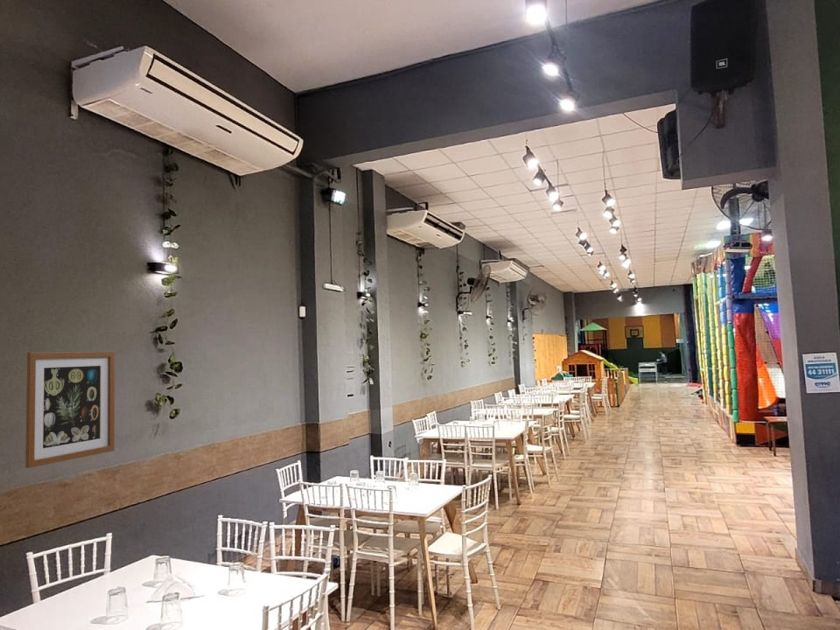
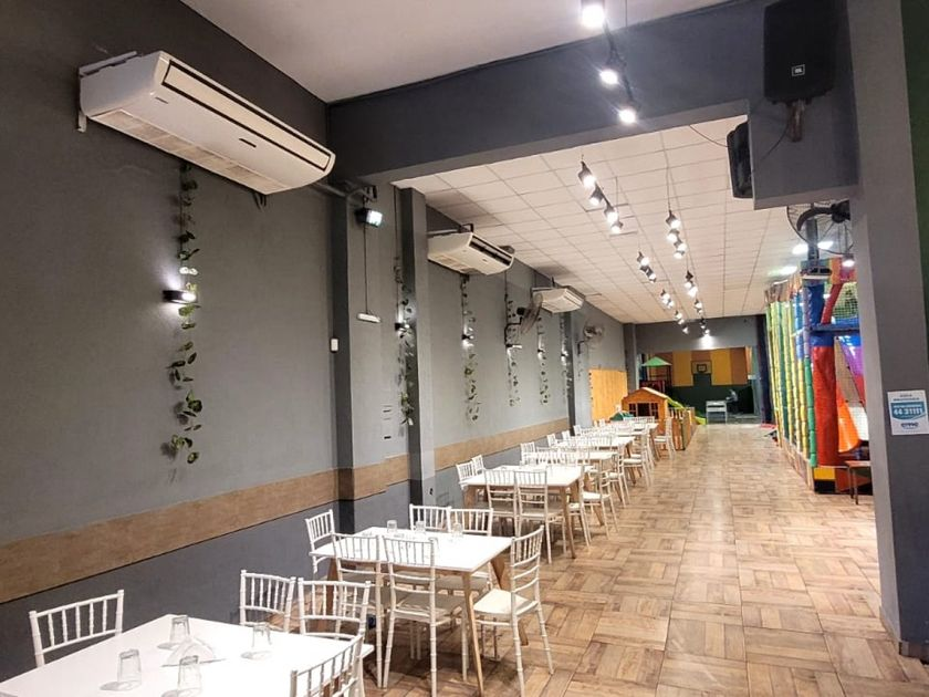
- wall art (73, 404)
